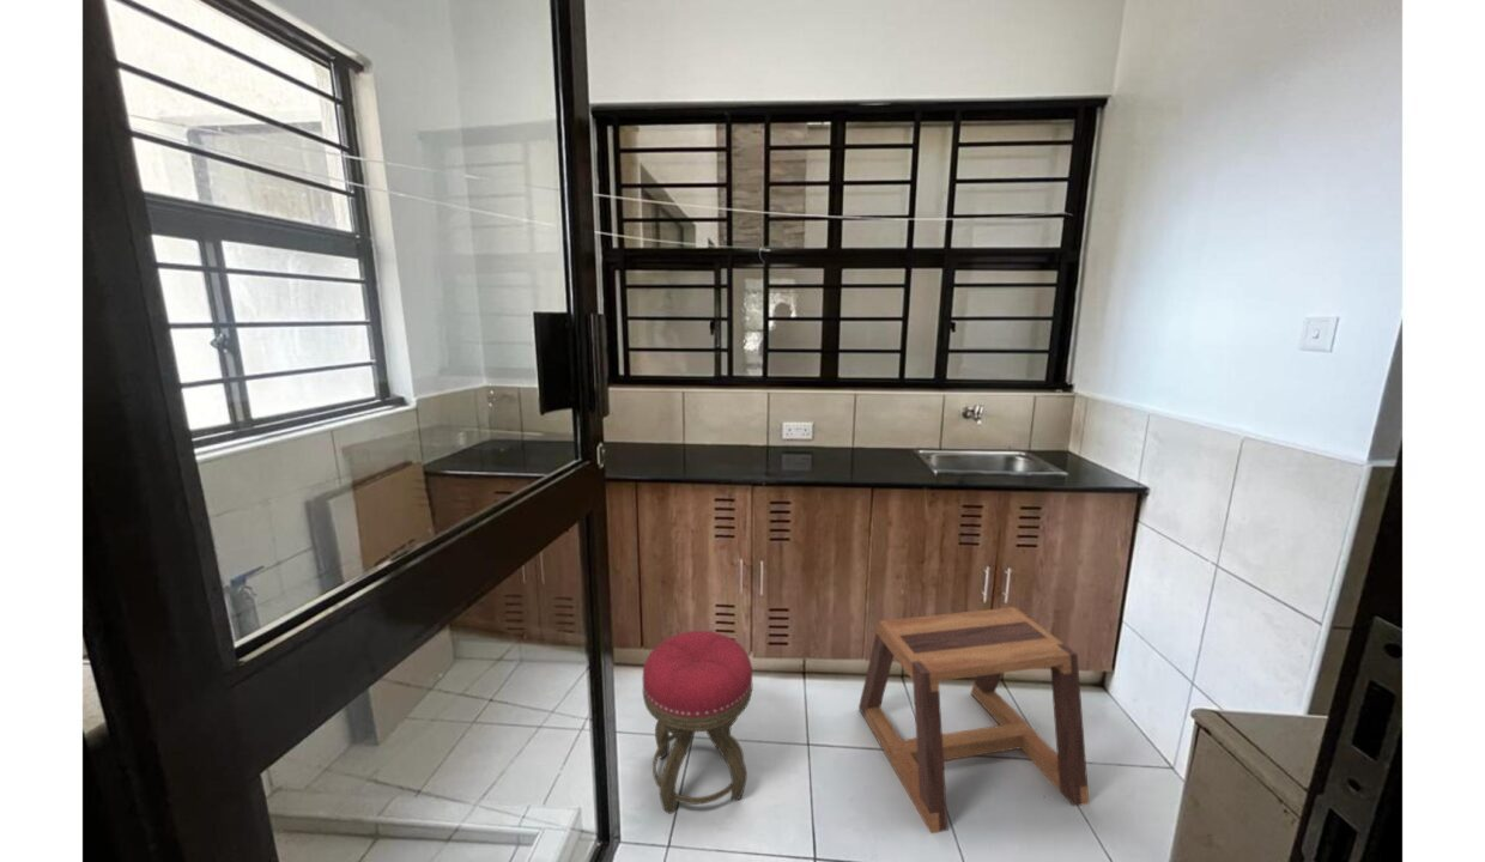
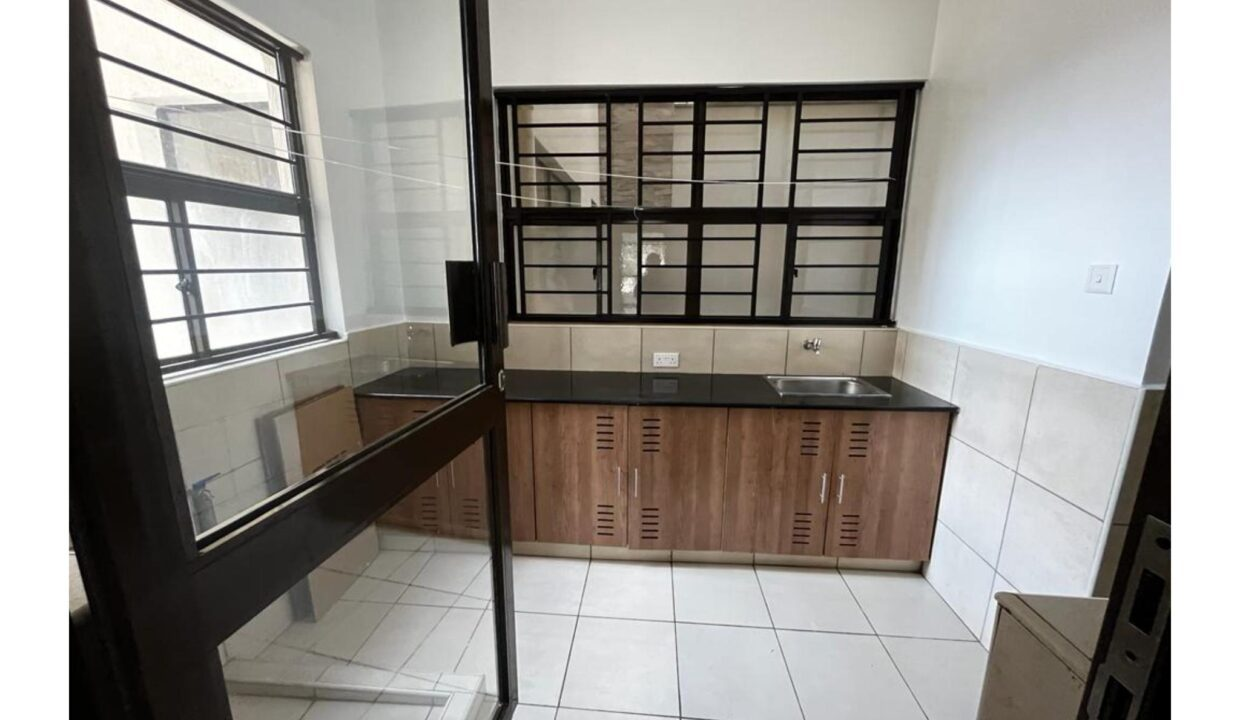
- stool (698, 716)
- stool (971, 693)
